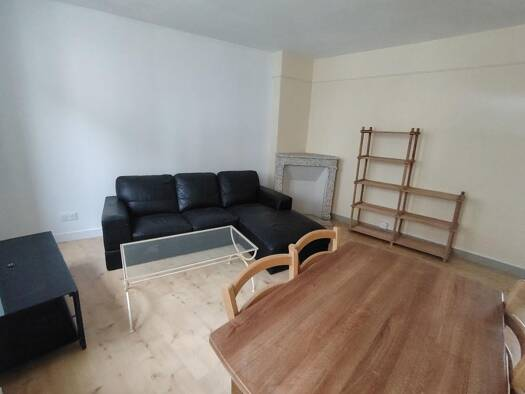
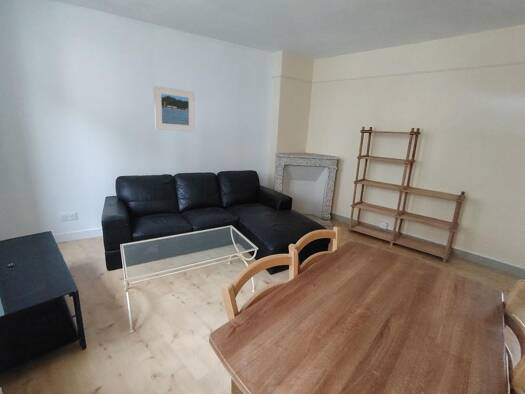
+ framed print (175, 110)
